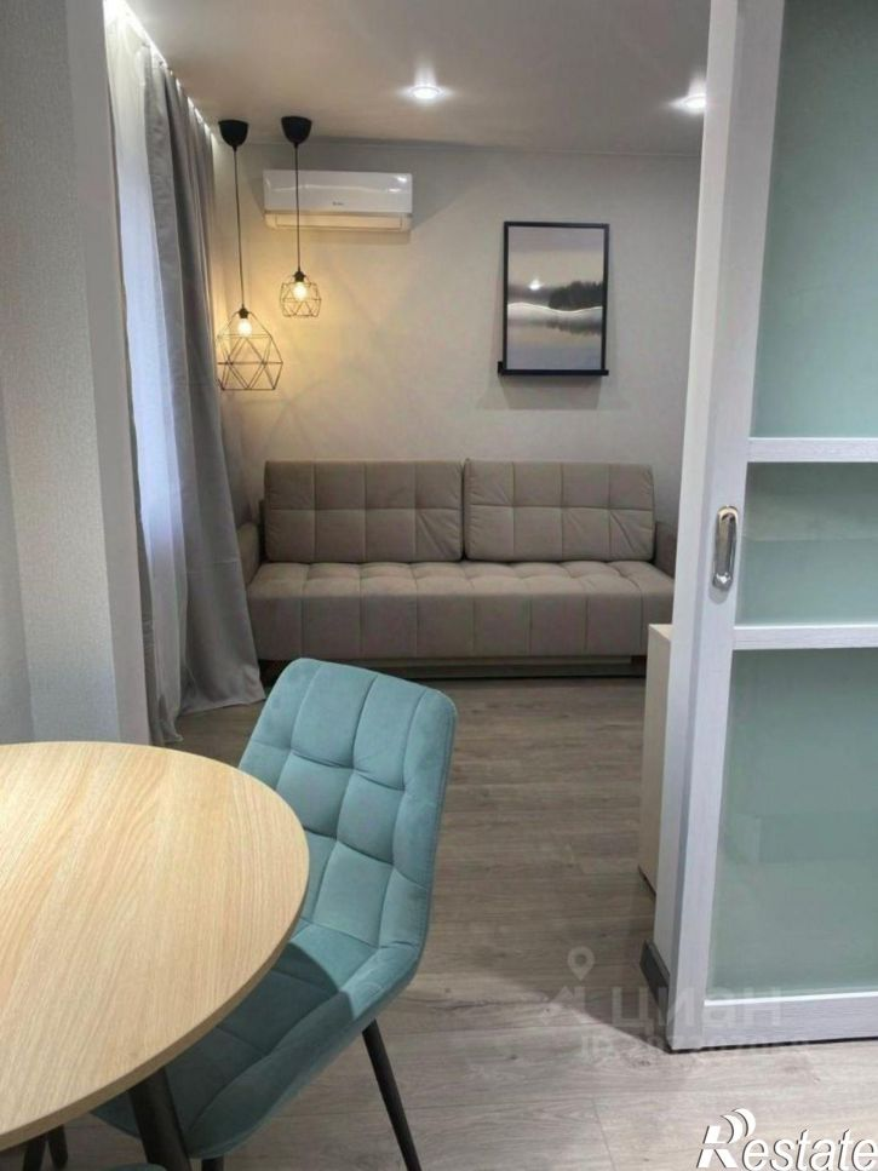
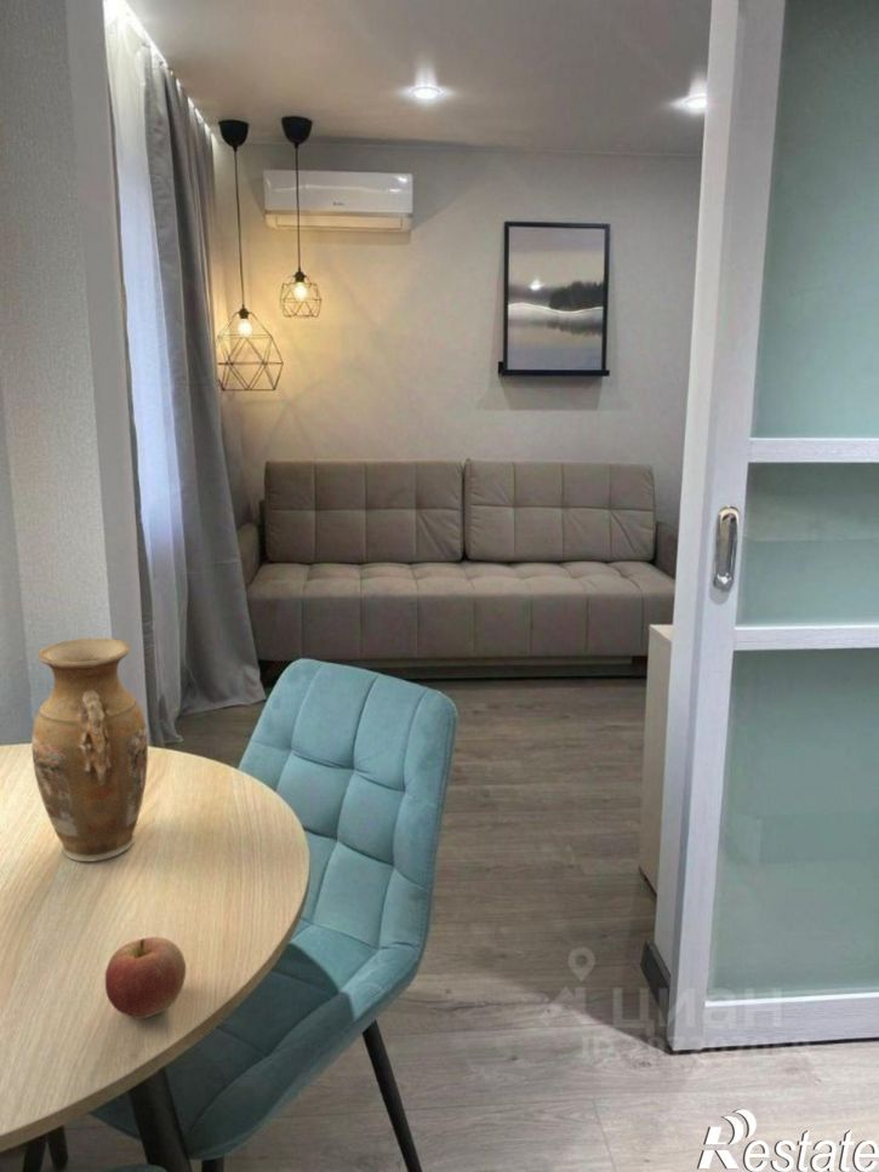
+ vase (91, 748)
+ apple (145, 972)
